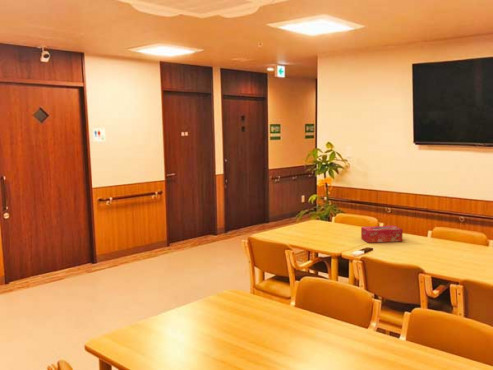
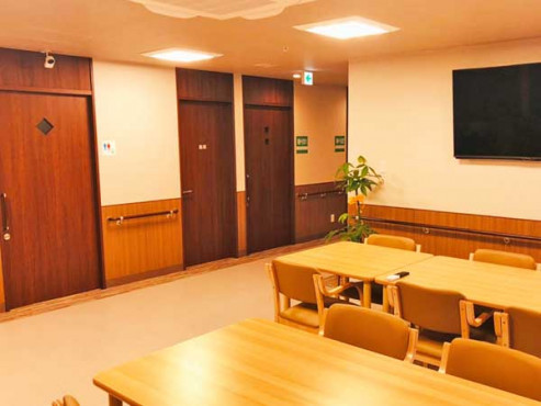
- tissue box (381, 233)
